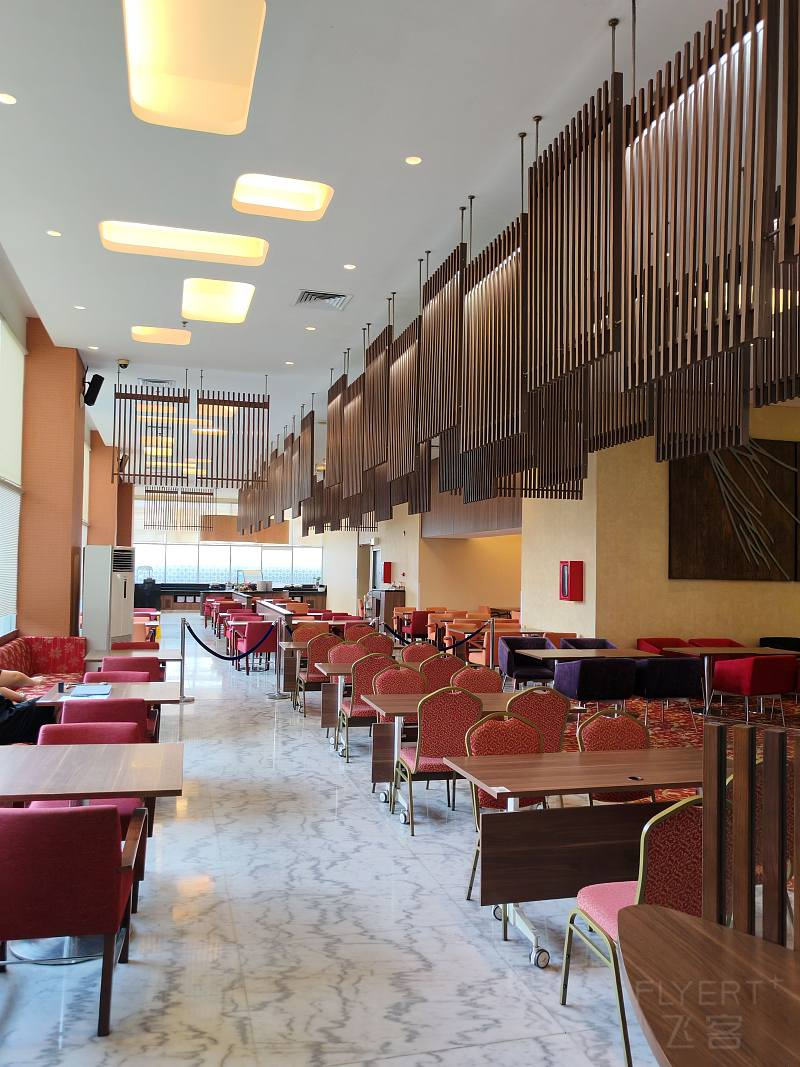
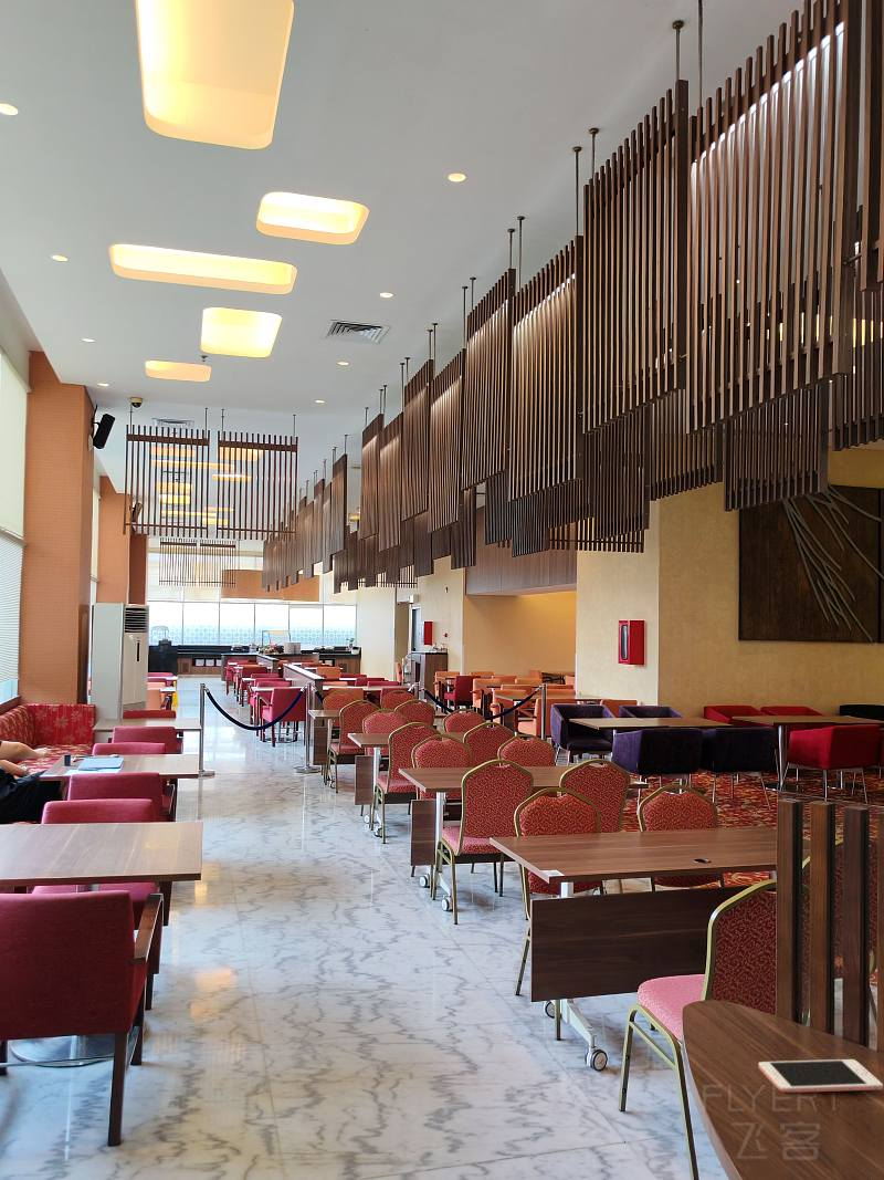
+ cell phone (819, 1075)
